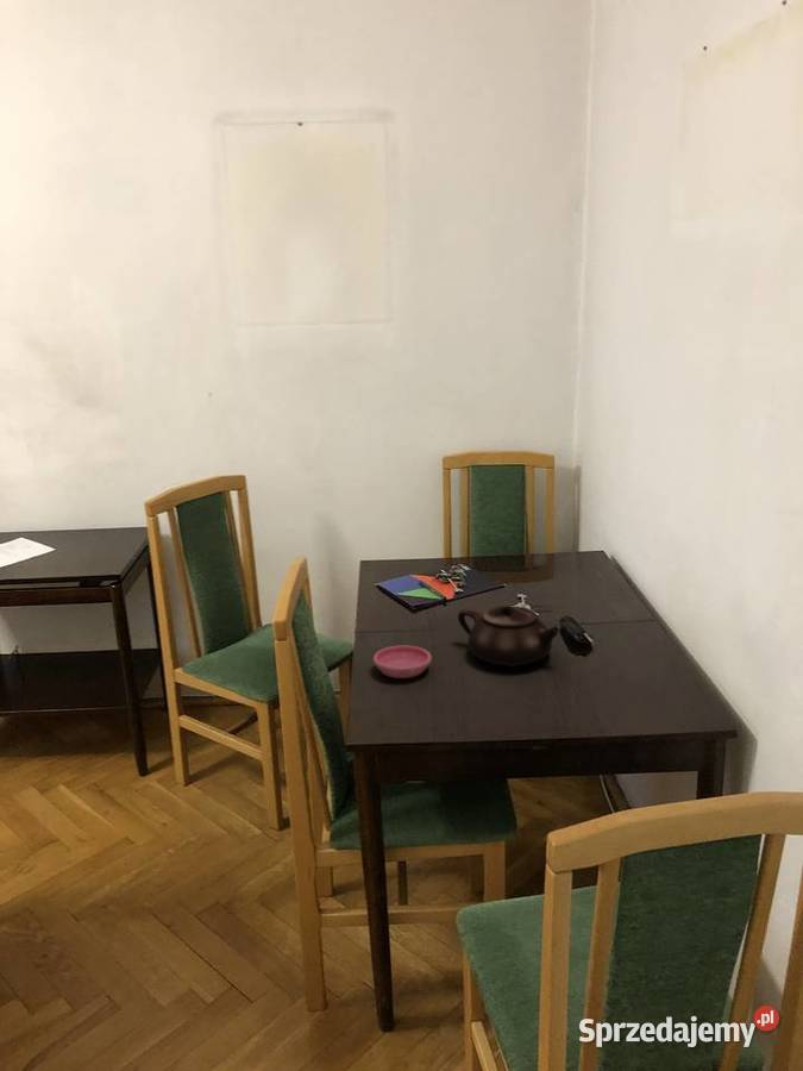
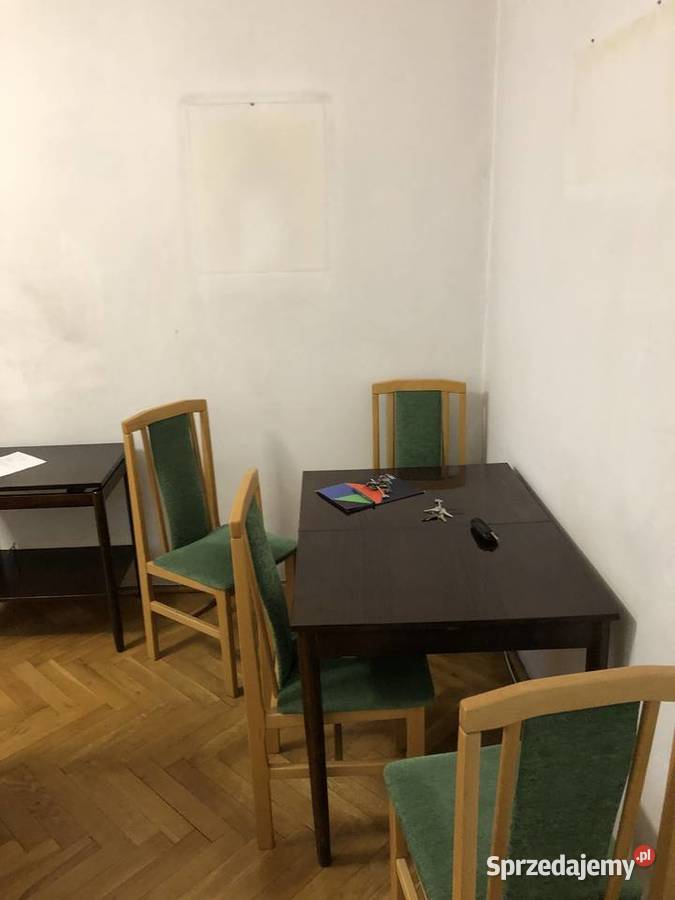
- saucer (402, 662)
- teapot (508, 628)
